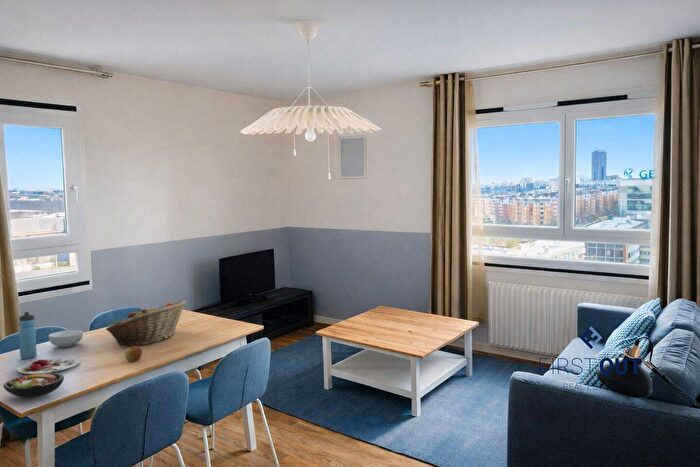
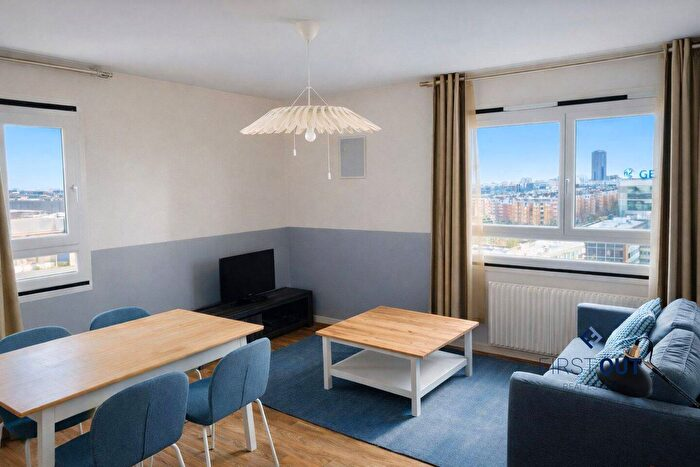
- fruit basket (148, 320)
- apple (133, 353)
- cereal bowl (66, 339)
- plate (49, 364)
- water bottle (27, 334)
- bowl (34, 386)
